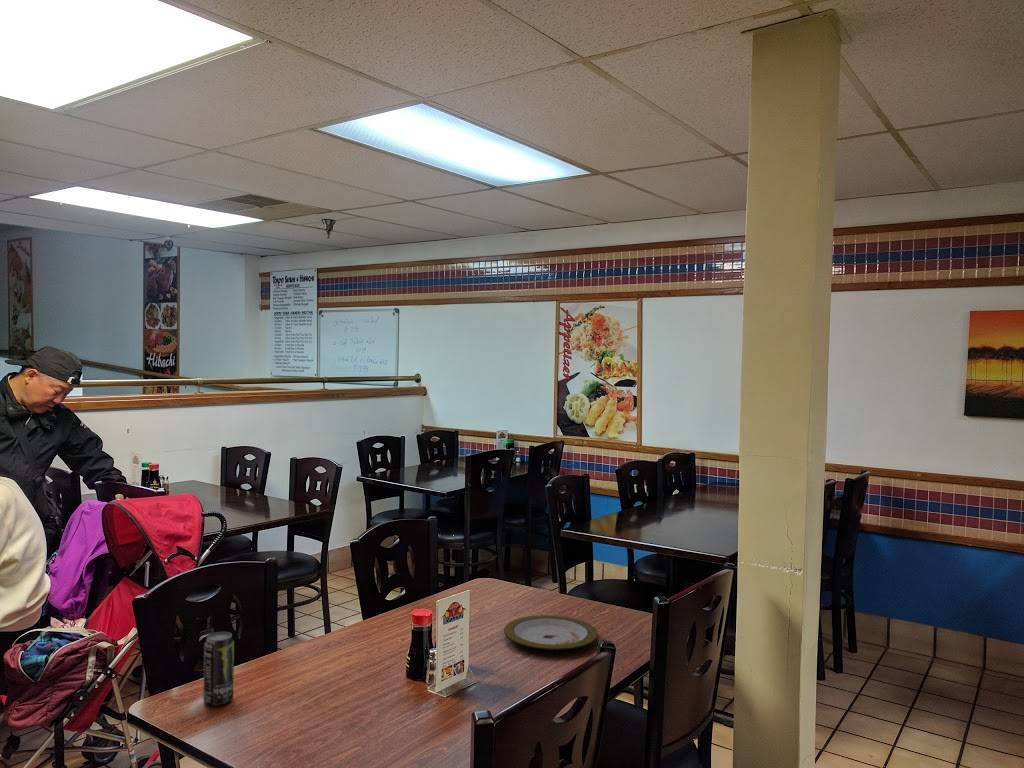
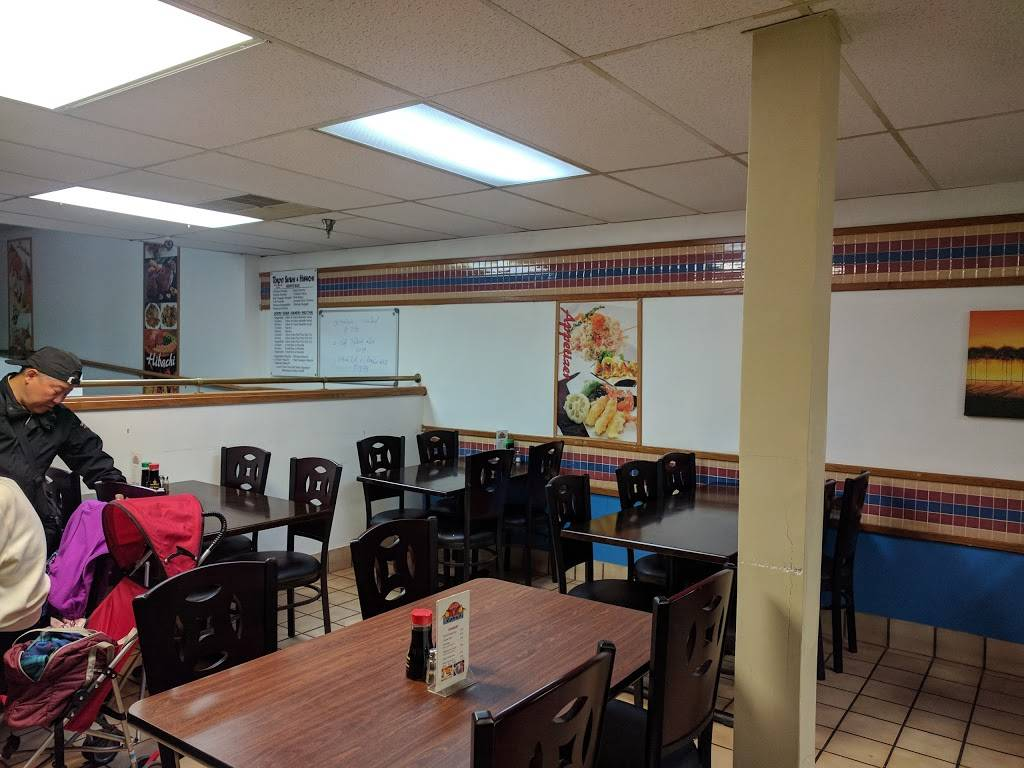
- plate (550, 634)
- beverage can (218, 668)
